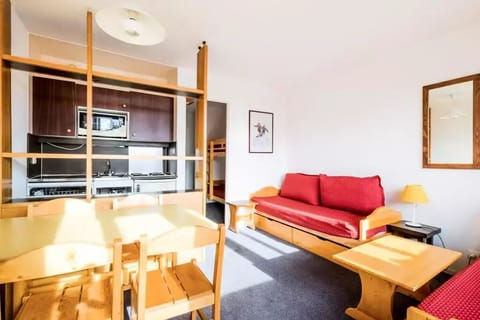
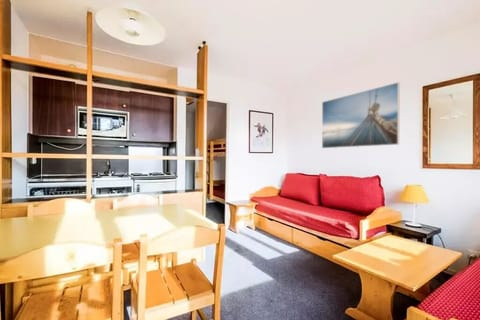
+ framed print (355, 120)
